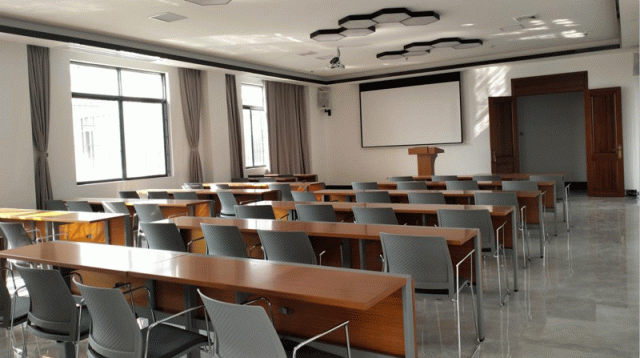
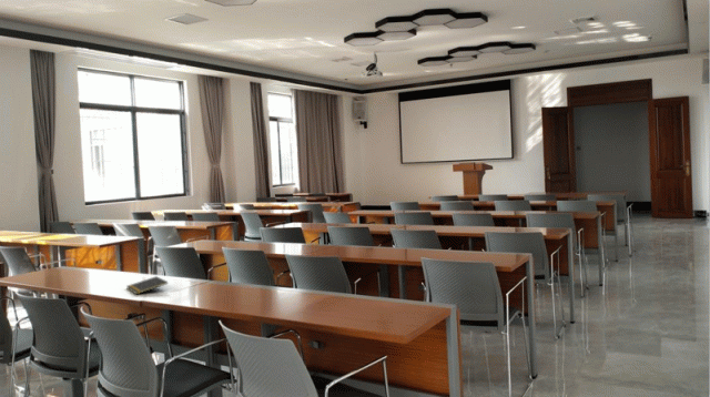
+ notepad (146, 284)
